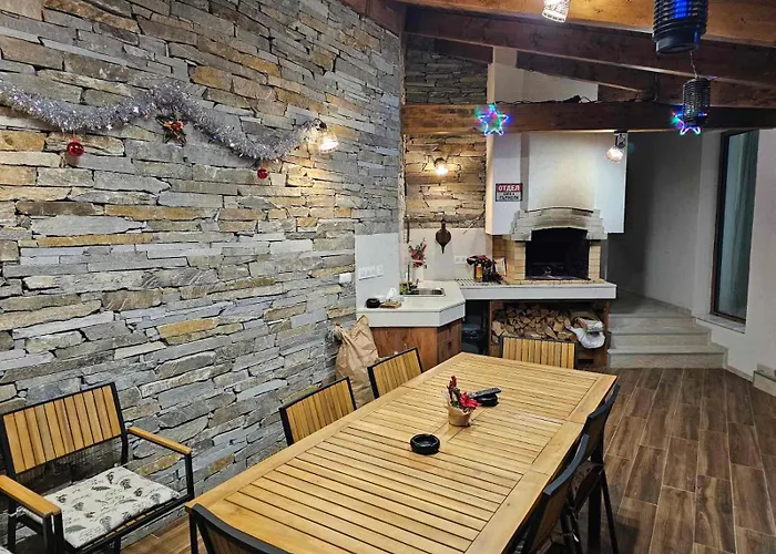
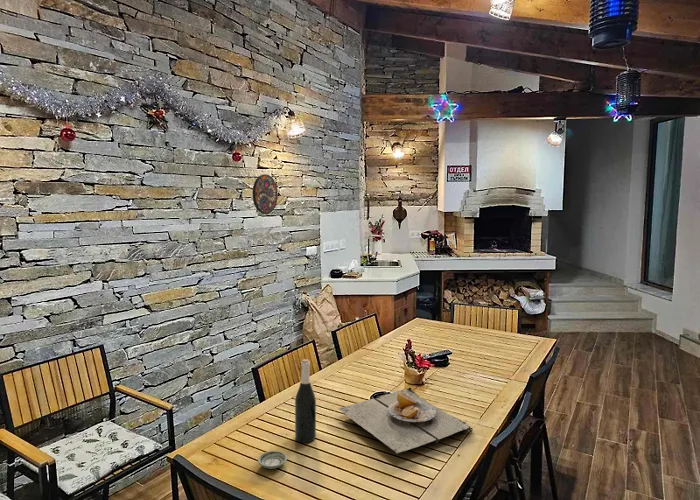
+ wine bottle (305, 399)
+ plate (403, 411)
+ saucer (272, 461)
+ decorative plate (265, 194)
